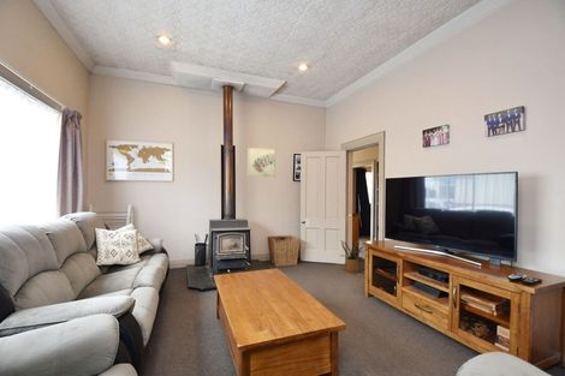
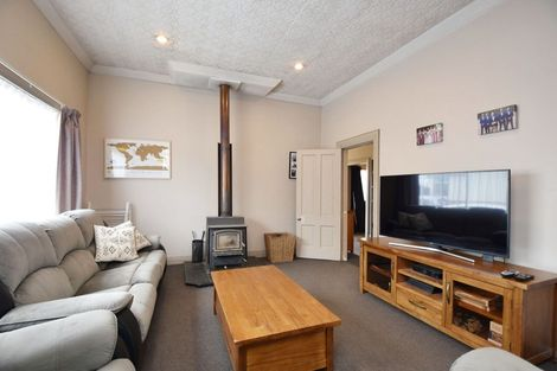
- house plant (352, 253)
- wall art (261, 162)
